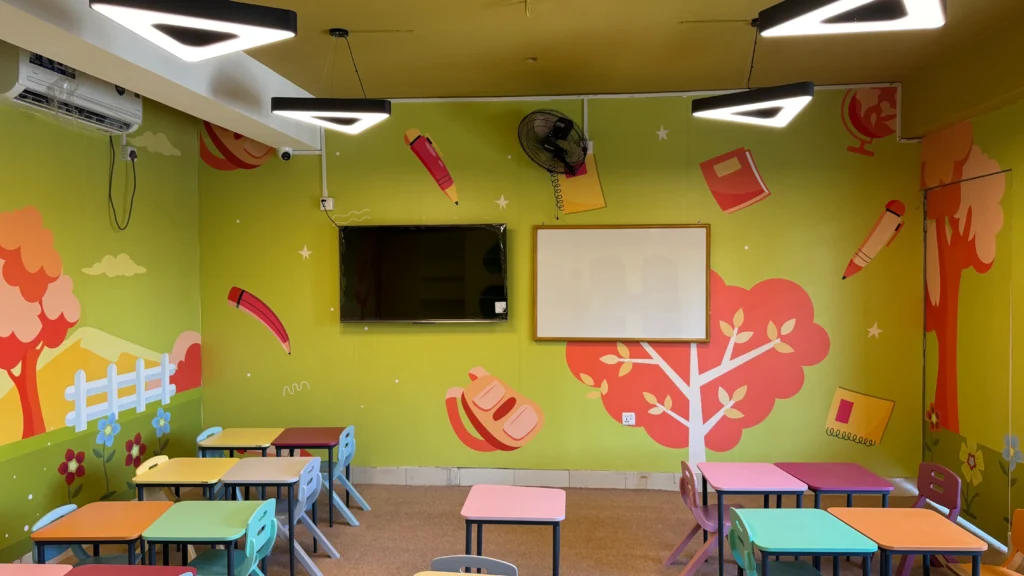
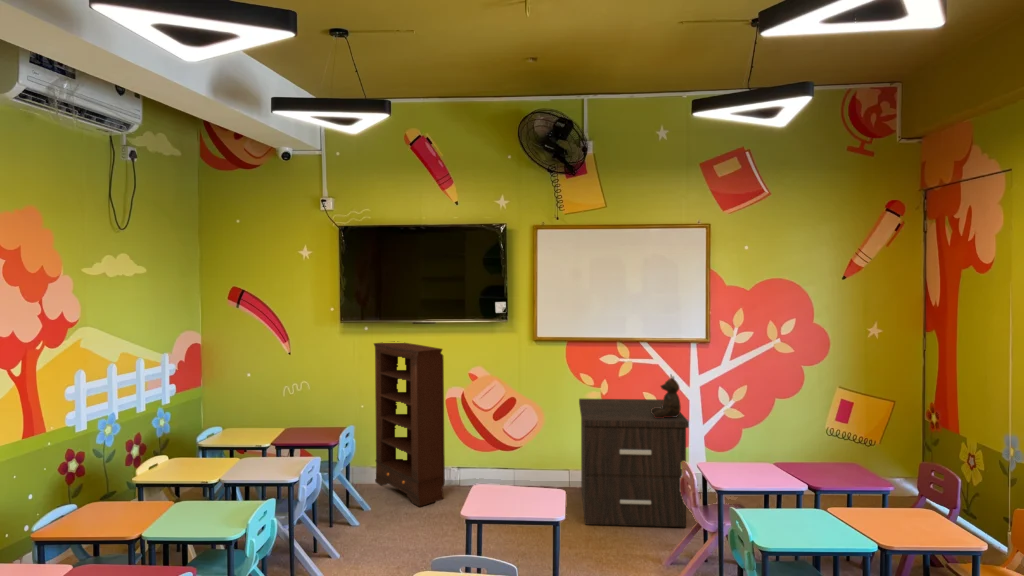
+ teddy bear (665, 395)
+ nightstand (629, 458)
+ bookshelf (407, 418)
